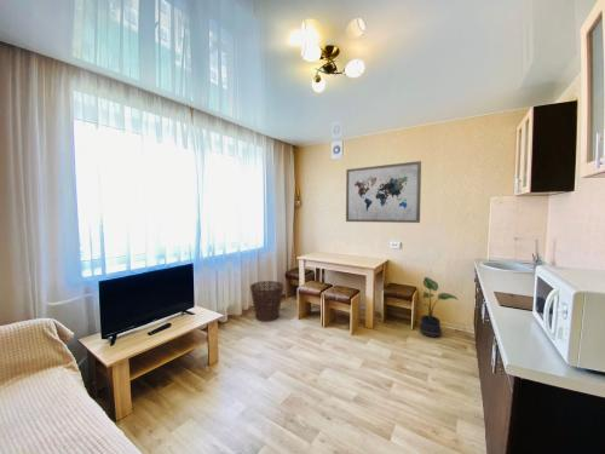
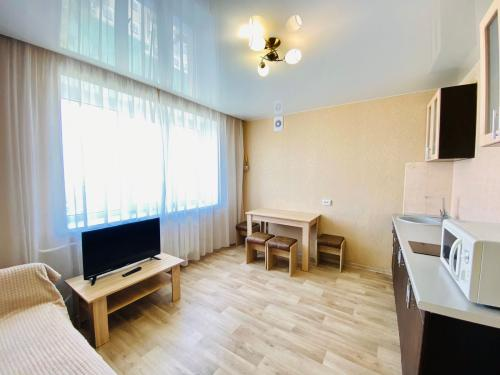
- wall art (380, 194)
- potted plant (433, 306)
- basket (266, 300)
